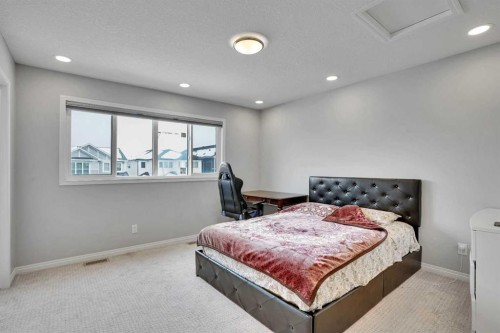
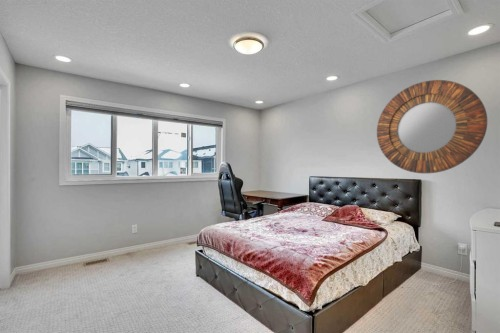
+ home mirror (424, 127)
